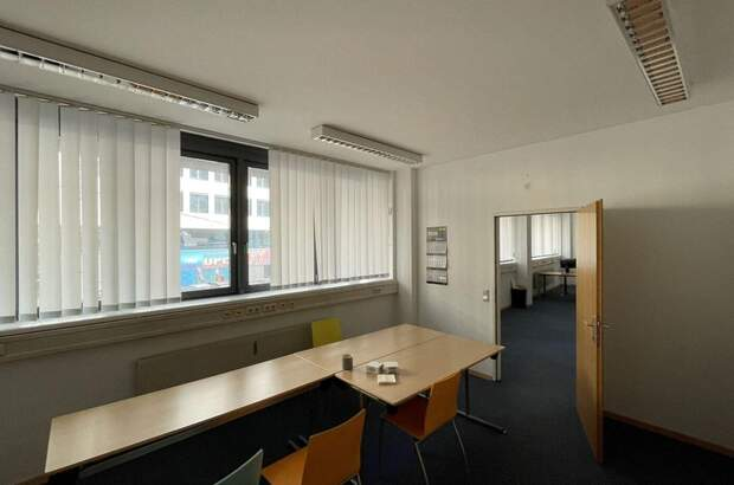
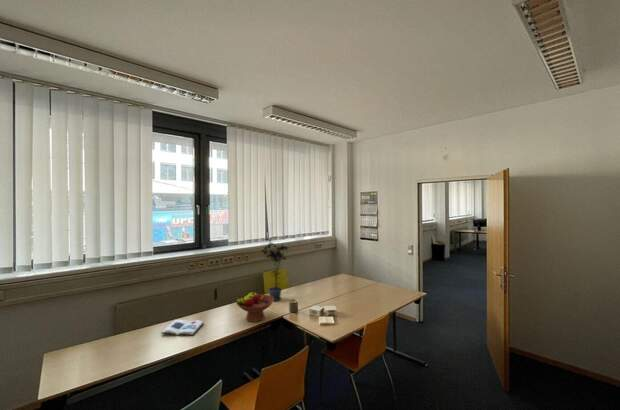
+ potted plant (274, 270)
+ book (183, 326)
+ fruit bowl (255, 305)
